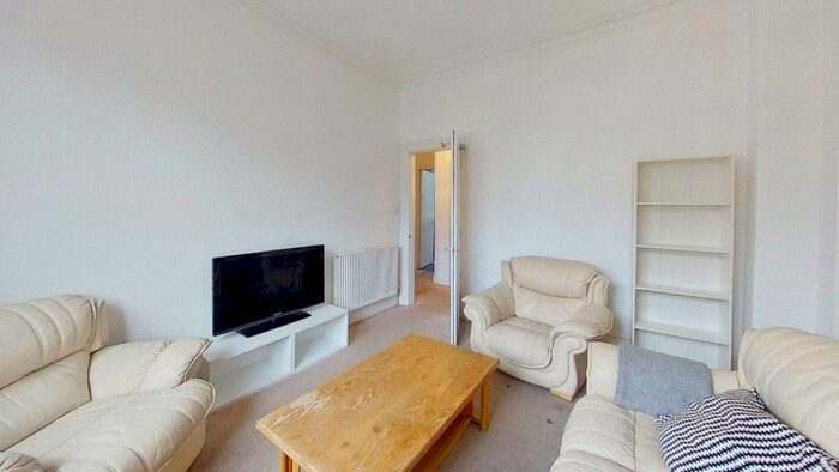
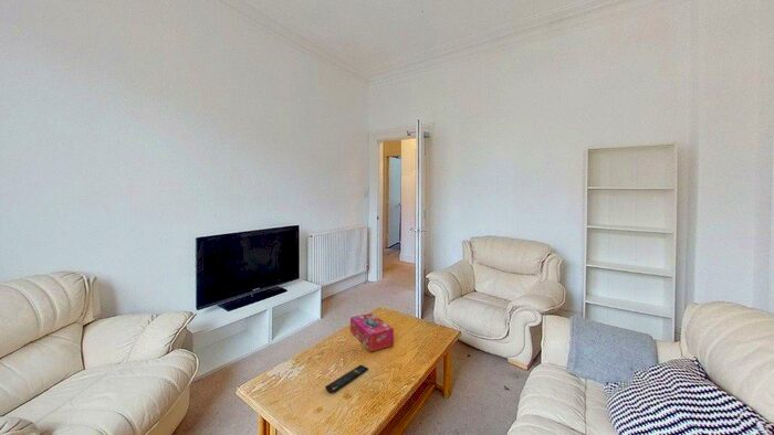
+ remote control (347, 378)
+ tissue box (370, 330)
